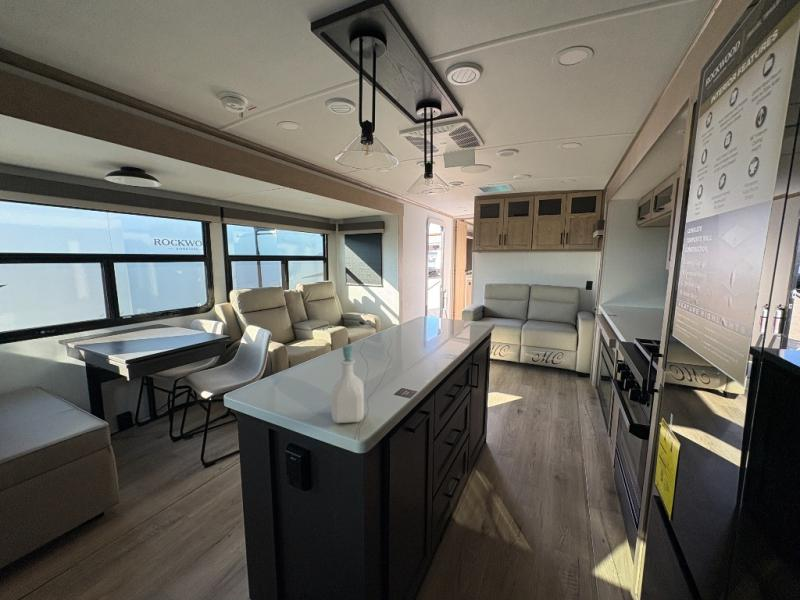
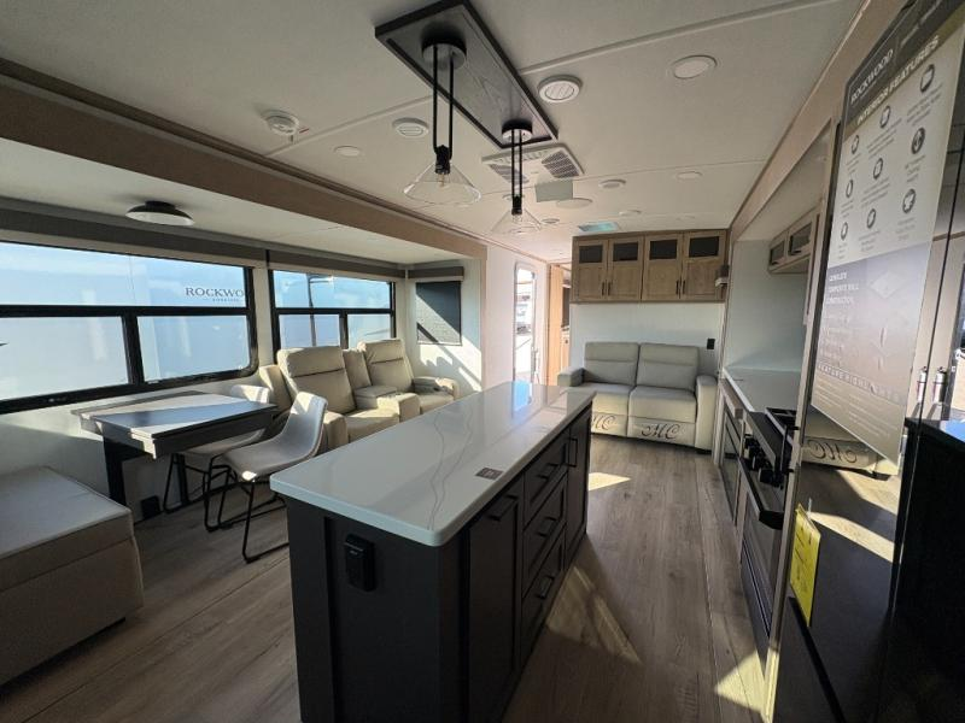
- soap bottle (347, 382)
